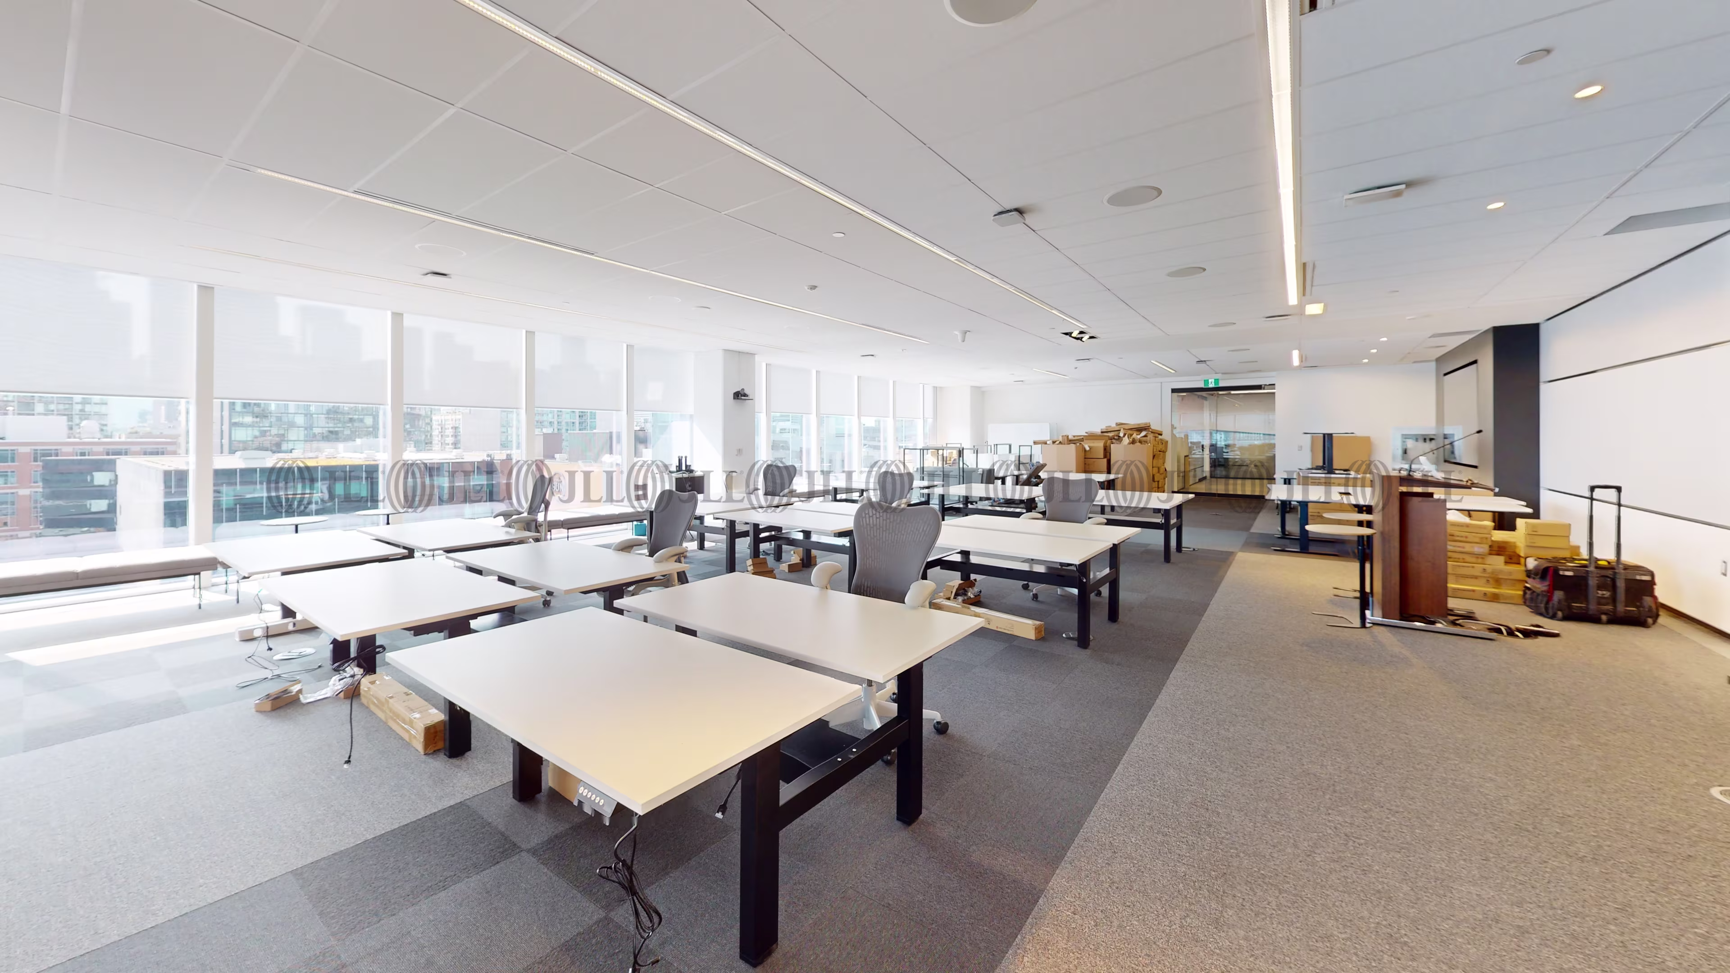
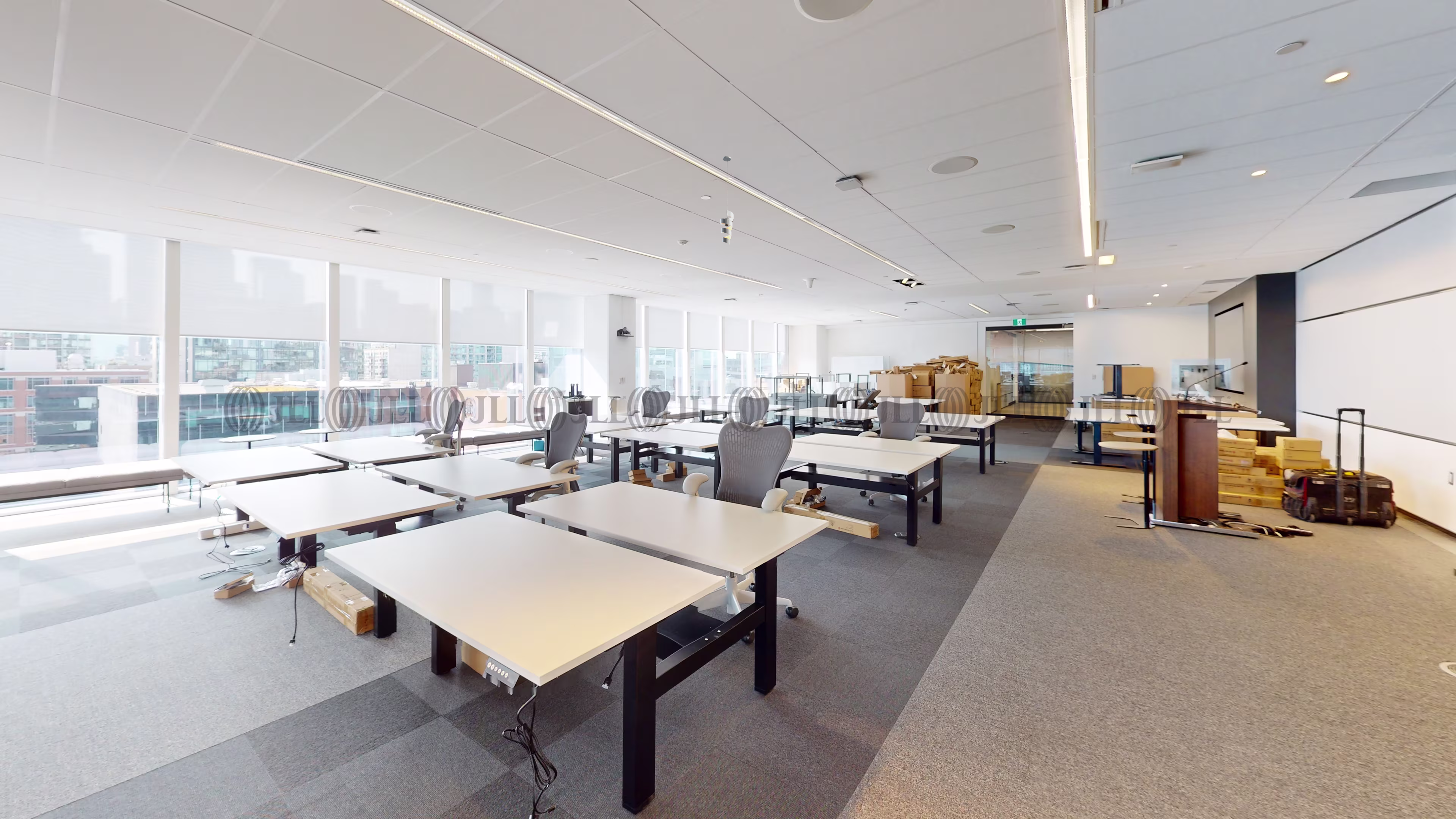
+ pendant light (727, 202)
